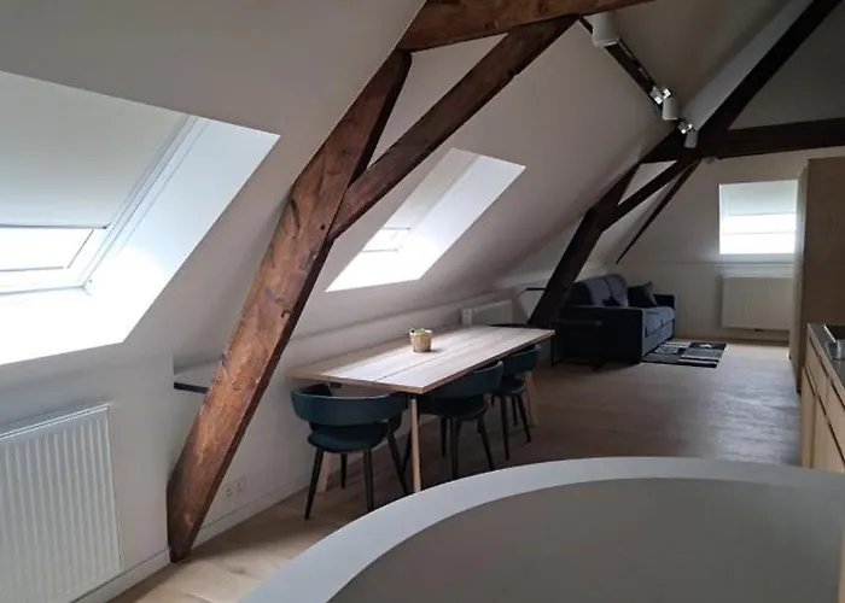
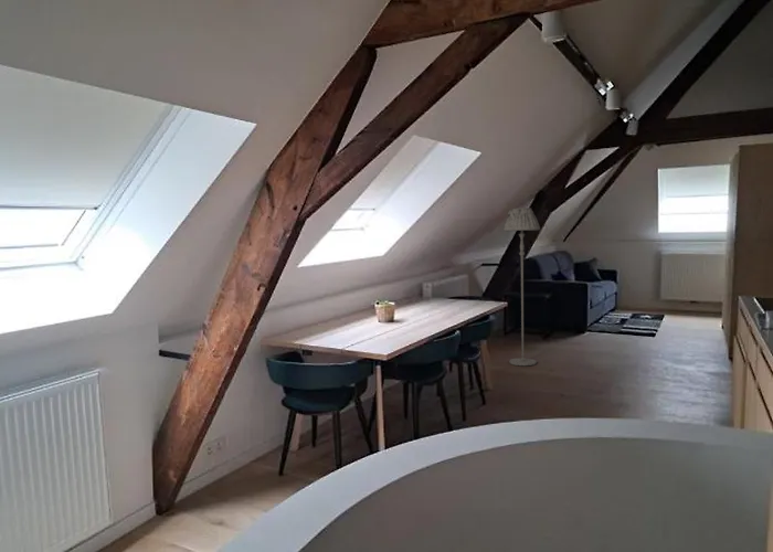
+ floor lamp (521, 286)
